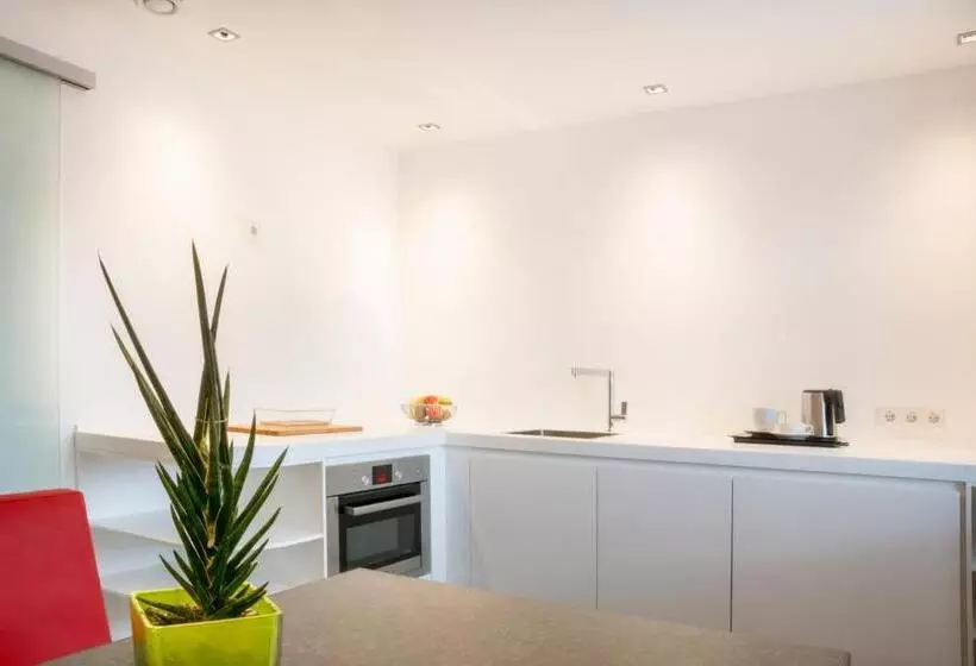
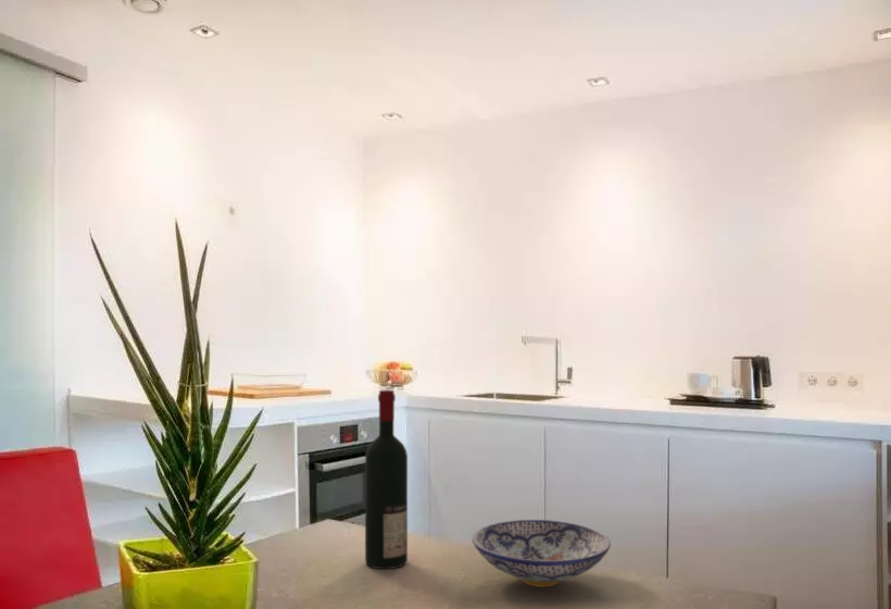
+ alcohol (386, 476)
+ bowl (540, 559)
